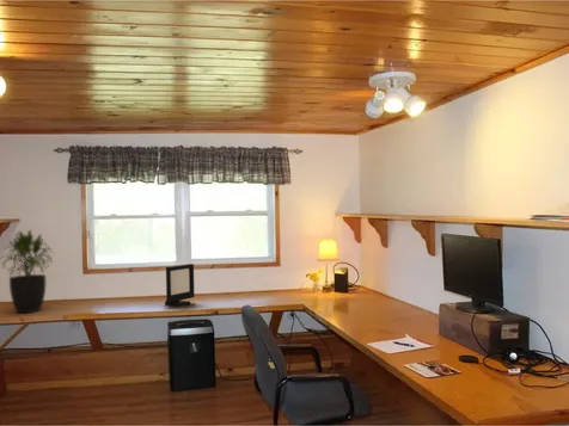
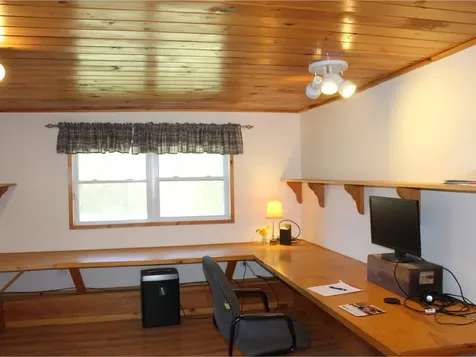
- picture frame (177, 284)
- potted plant (30, 270)
